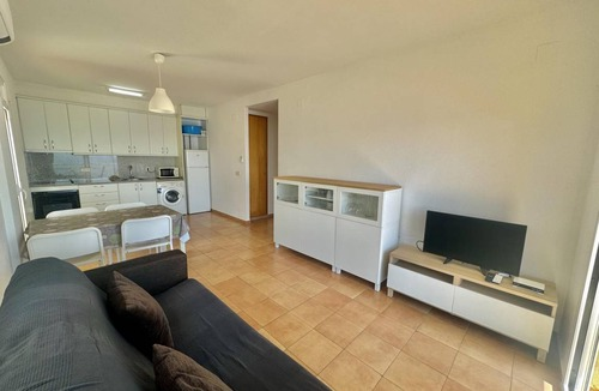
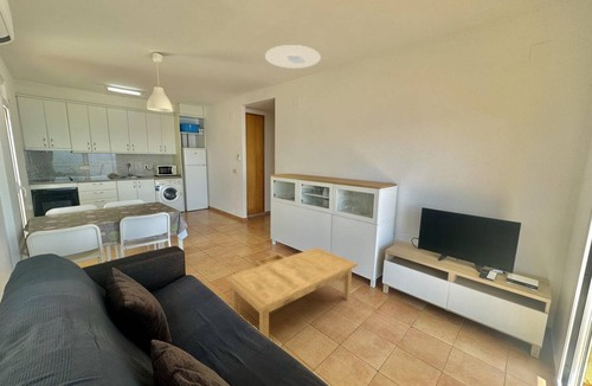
+ coffee table (295, 288)
+ ceiling light (292, 54)
